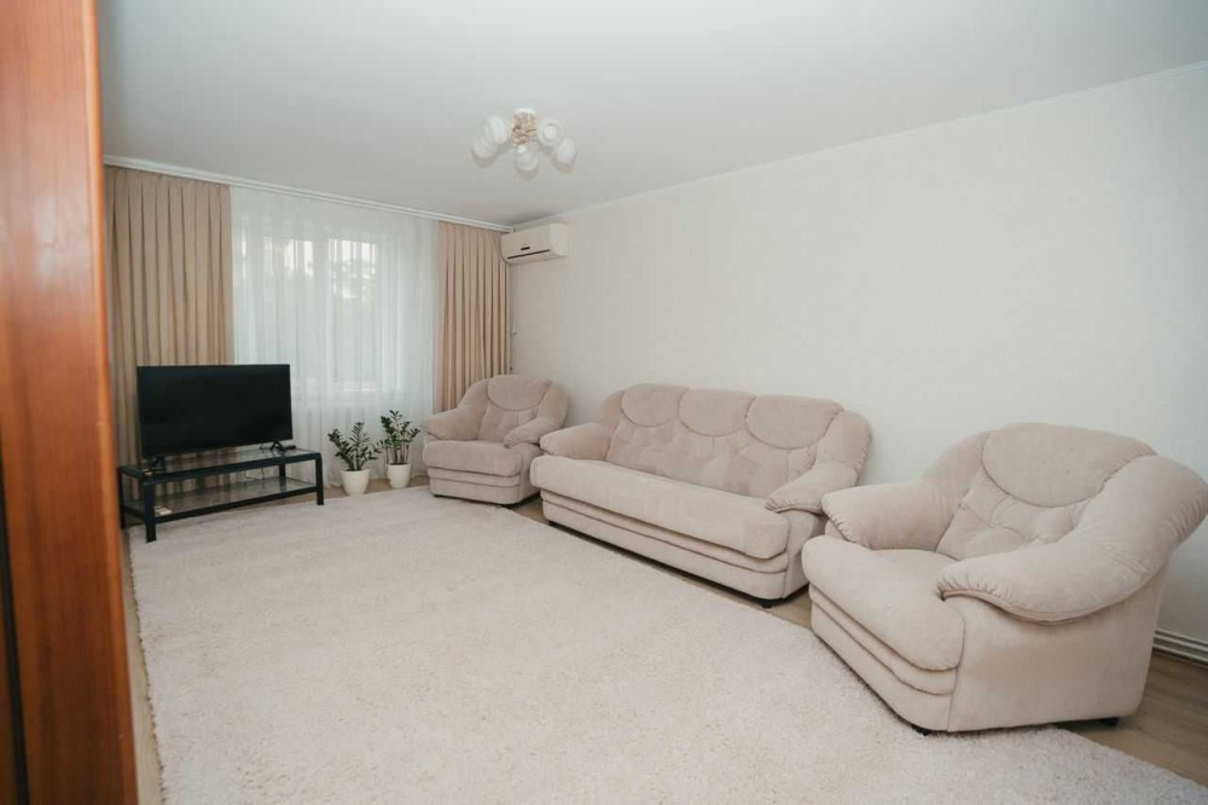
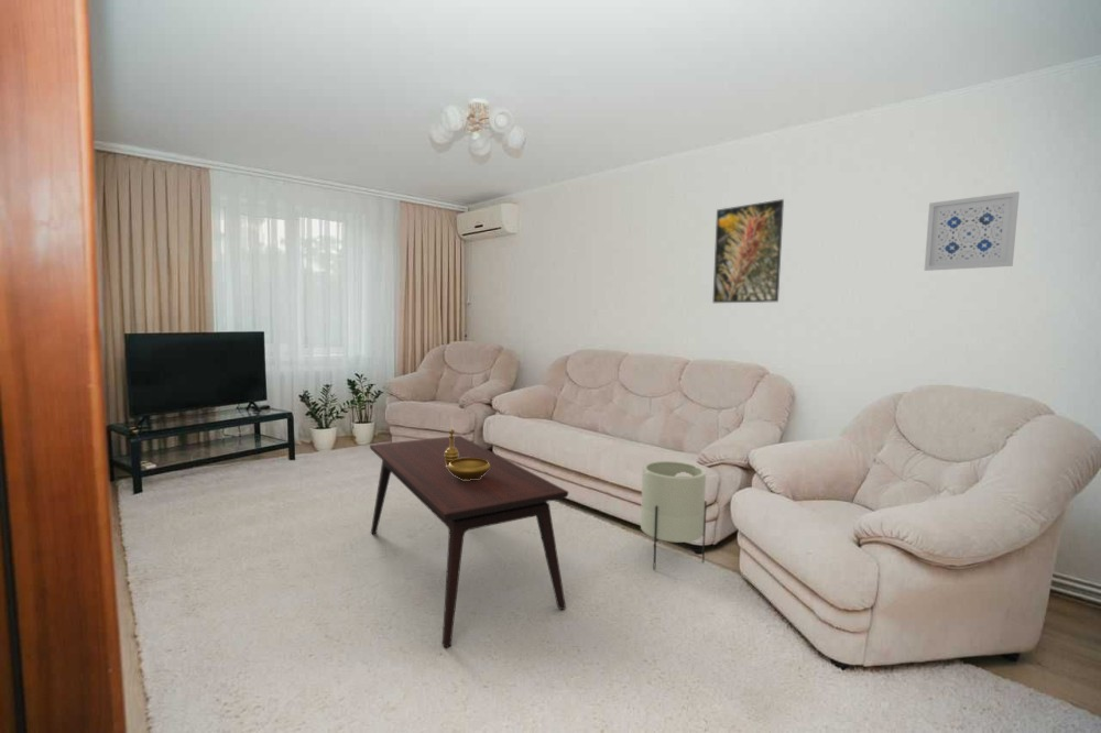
+ wall art (969, 233)
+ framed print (745, 253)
+ decorative bowl (458, 455)
+ coffee table (454, 515)
+ planter (672, 514)
